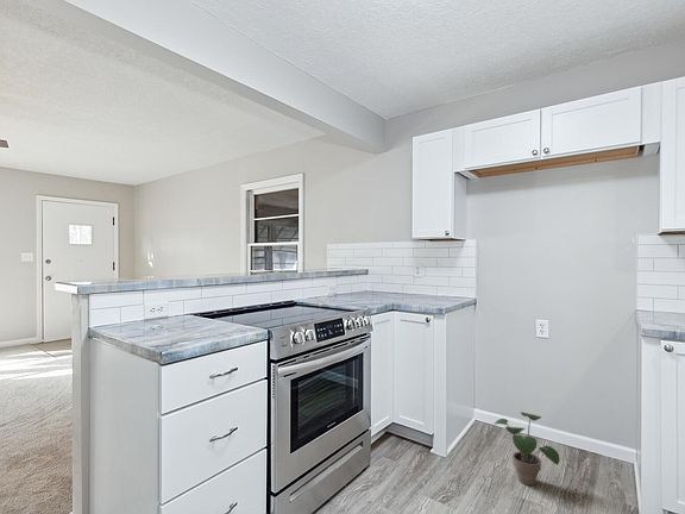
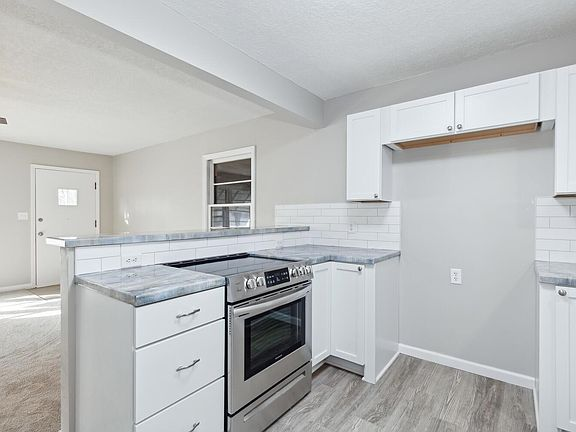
- potted plant (526, 450)
